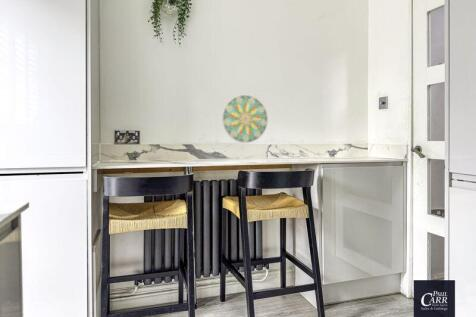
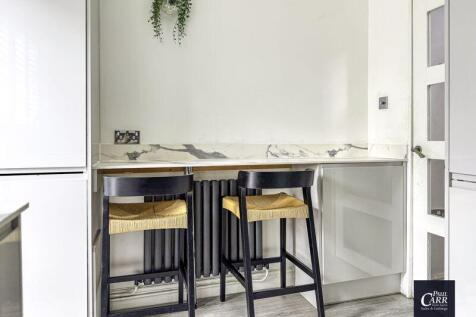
- decorative plate (245, 118)
